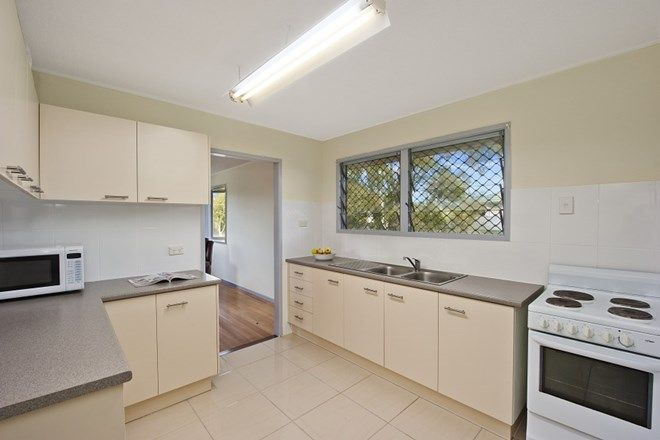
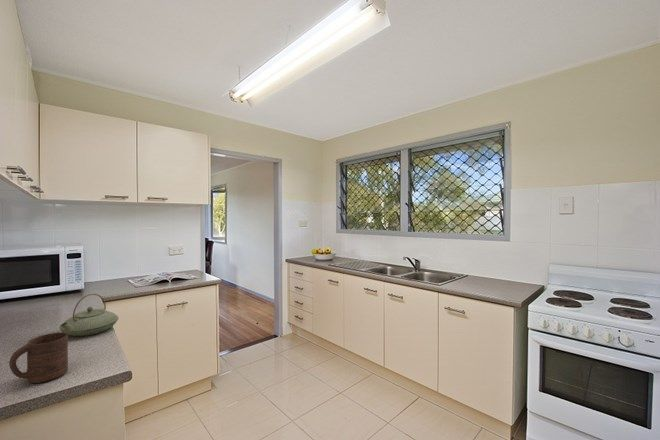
+ teapot (87, 313)
+ cup (43, 359)
